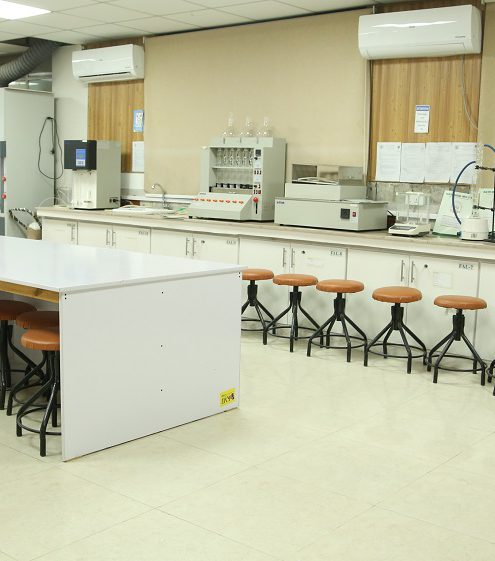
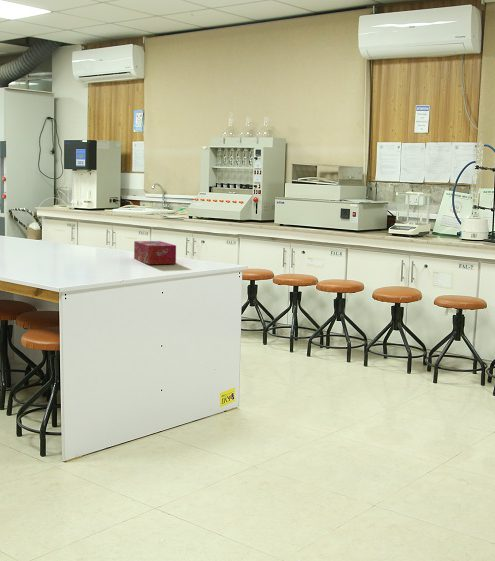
+ tissue box (154, 252)
